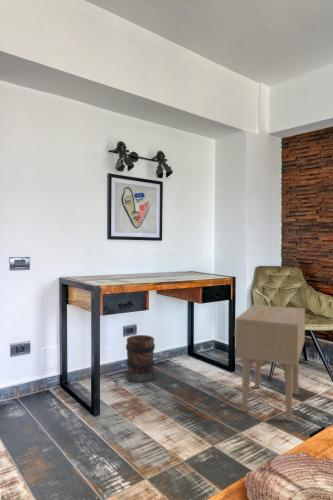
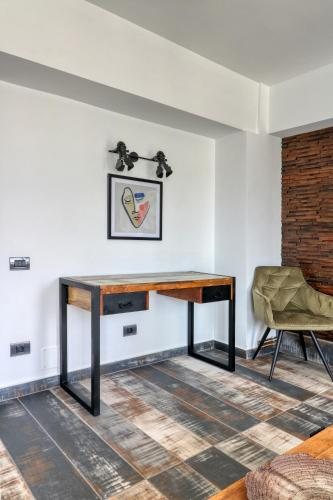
- side table (269, 357)
- wooden barrel (138, 356)
